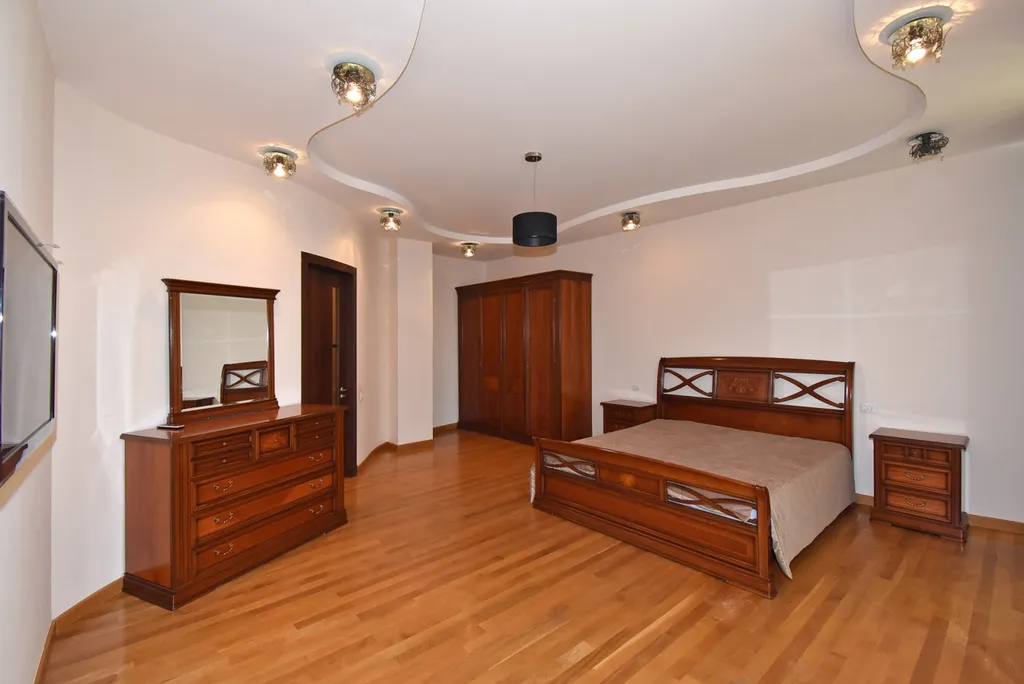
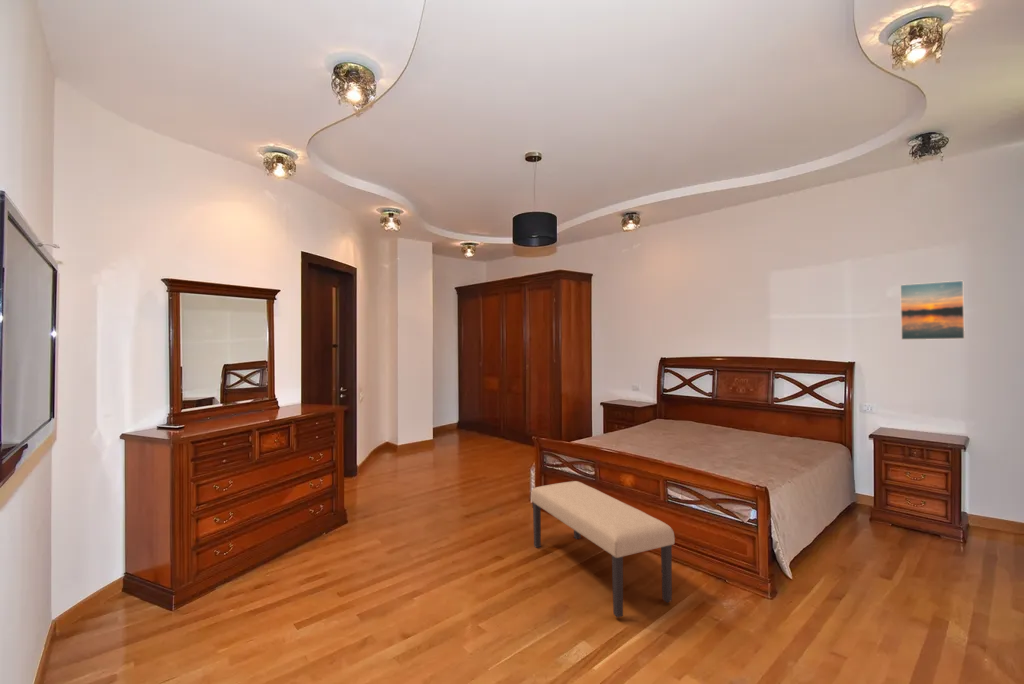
+ bench (593, 535)
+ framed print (931, 311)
